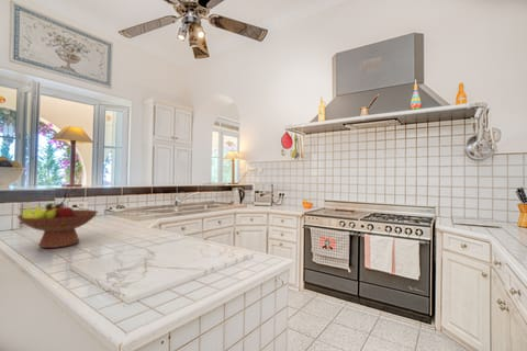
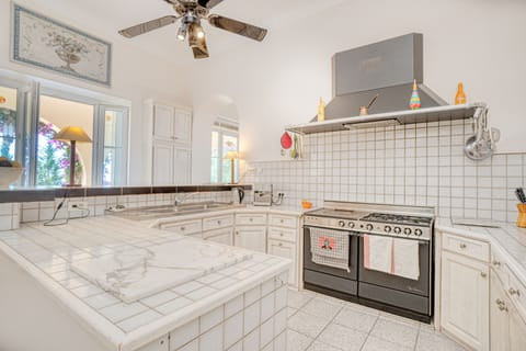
- fruit bowl (59, 223)
